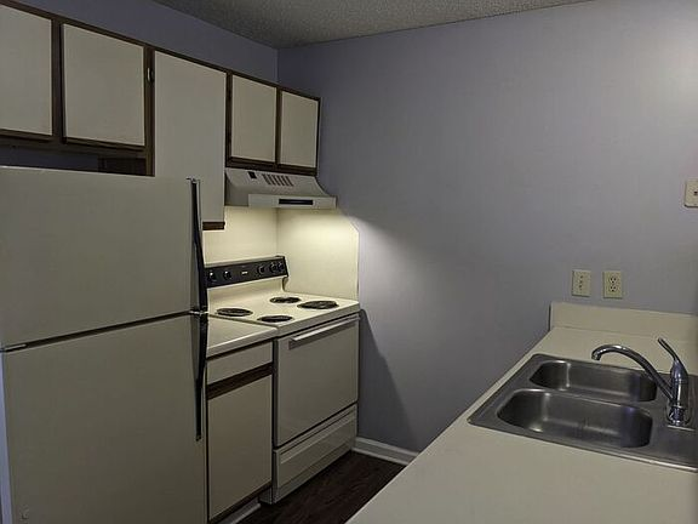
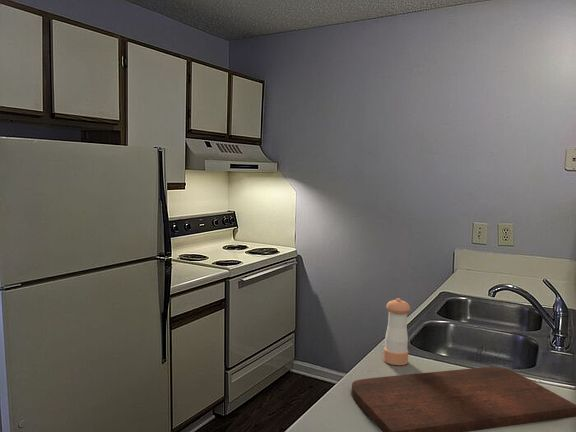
+ pepper shaker (397, 329)
+ cutting board (456, 397)
